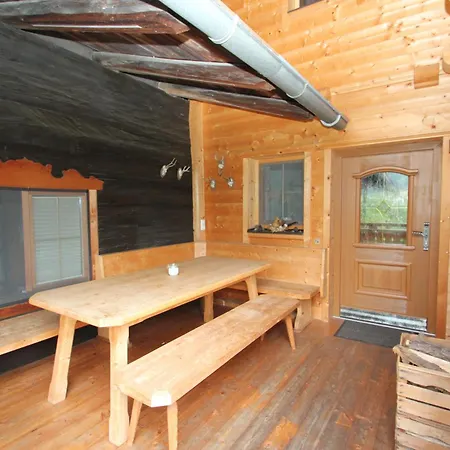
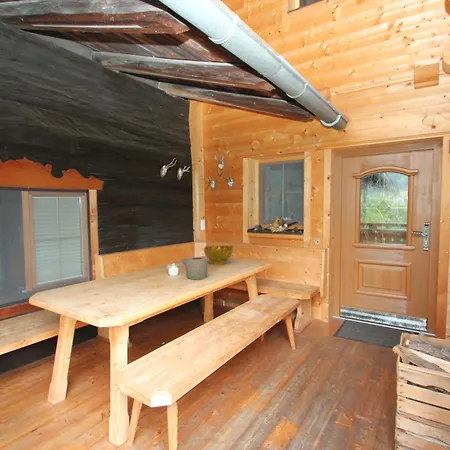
+ decorative bowl (218, 254)
+ toilet paper roll (193, 267)
